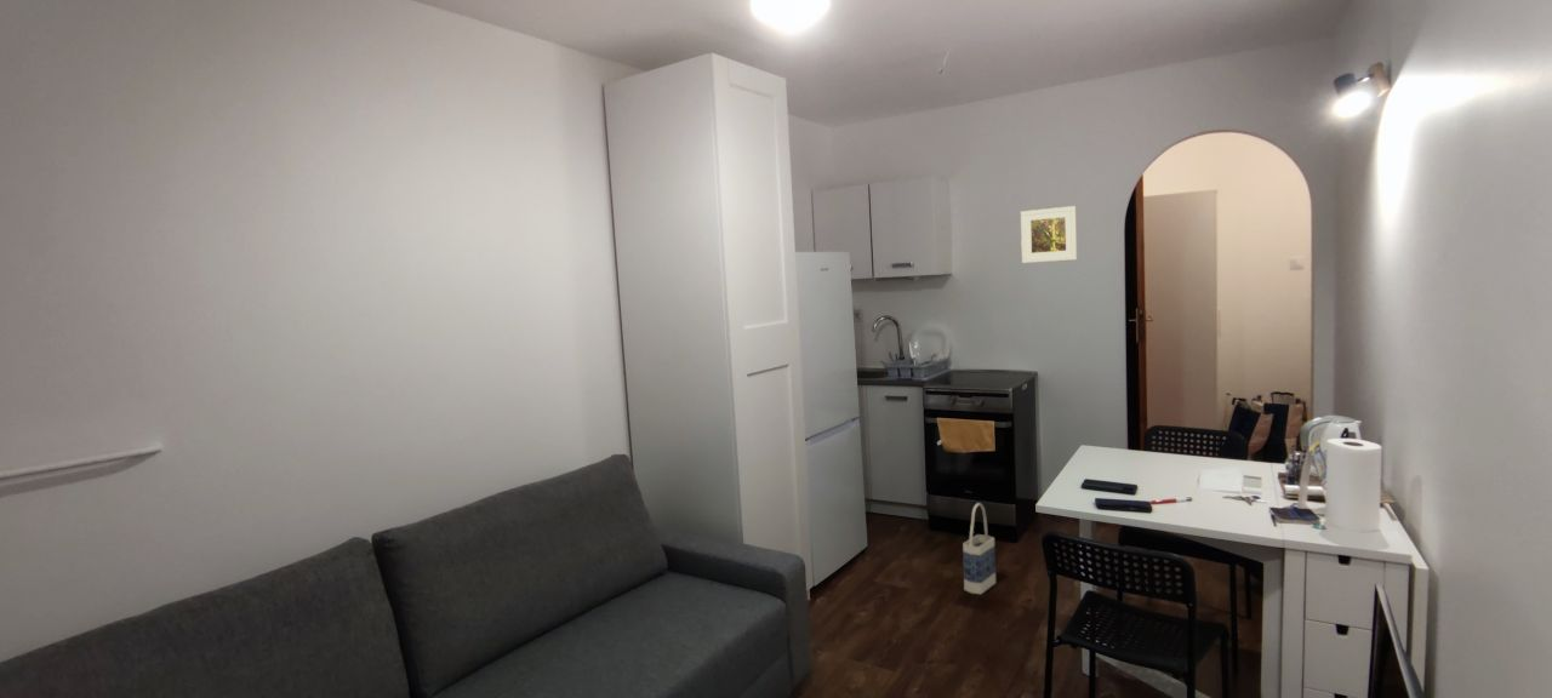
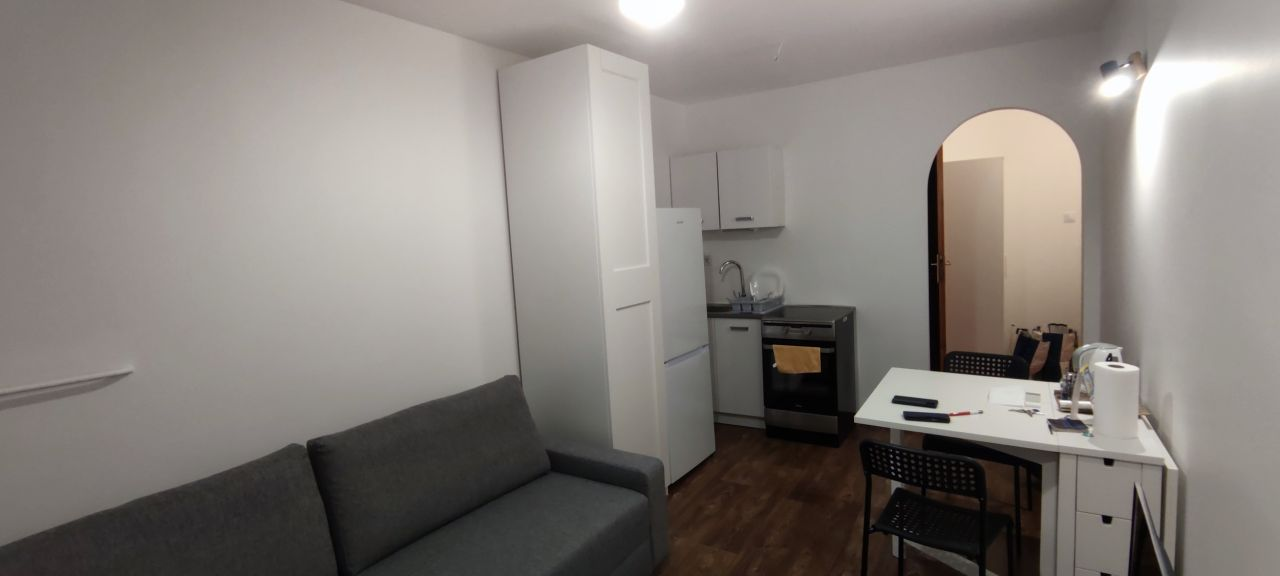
- bag (978, 545)
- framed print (1048, 235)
